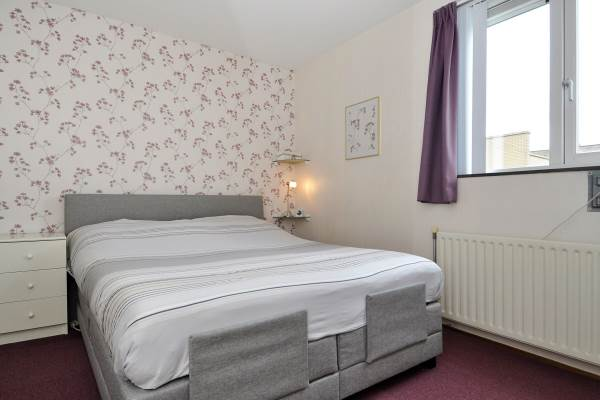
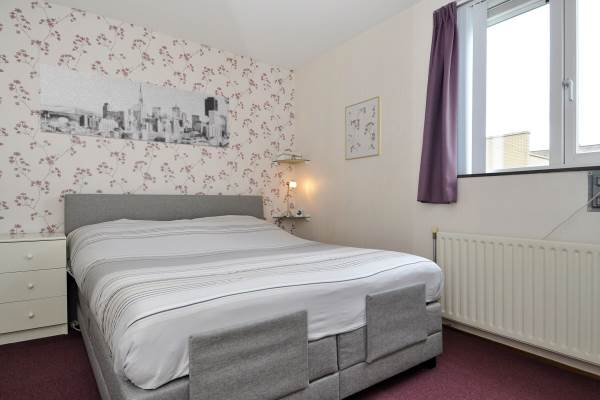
+ wall art (148, 112)
